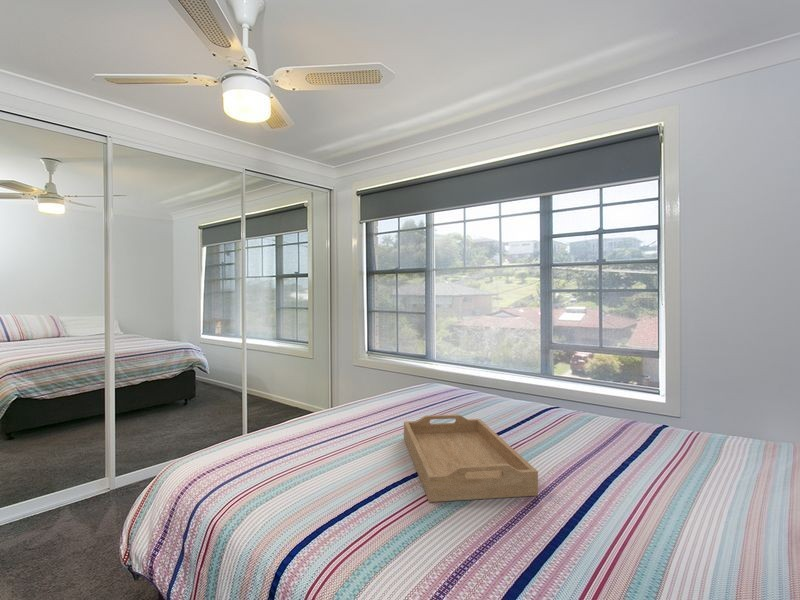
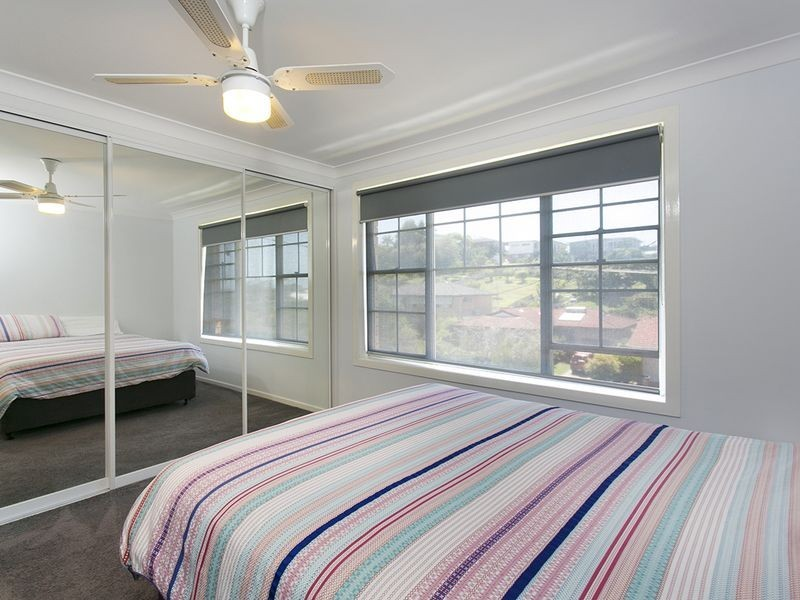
- serving tray (459, 449)
